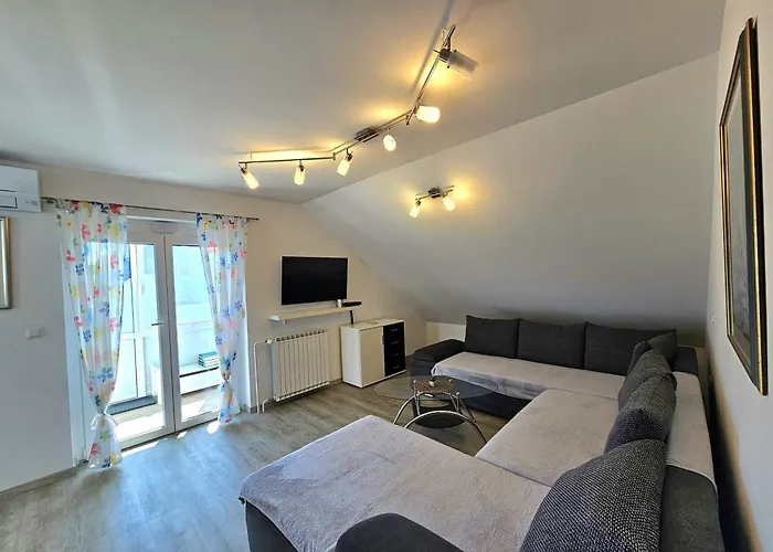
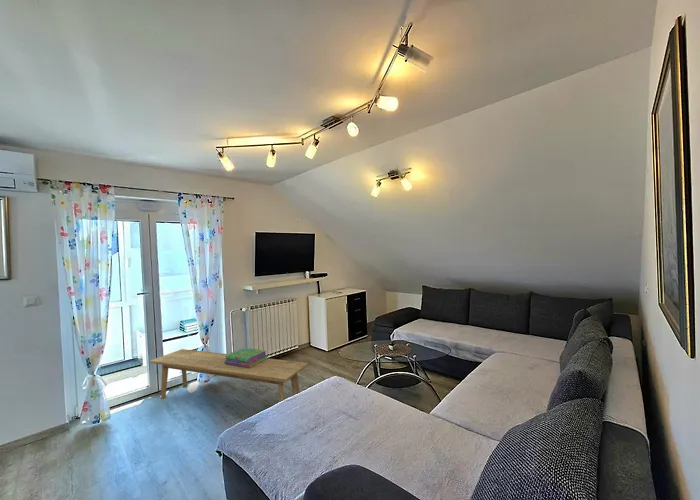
+ stack of books (246, 357)
+ bench (226, 376)
